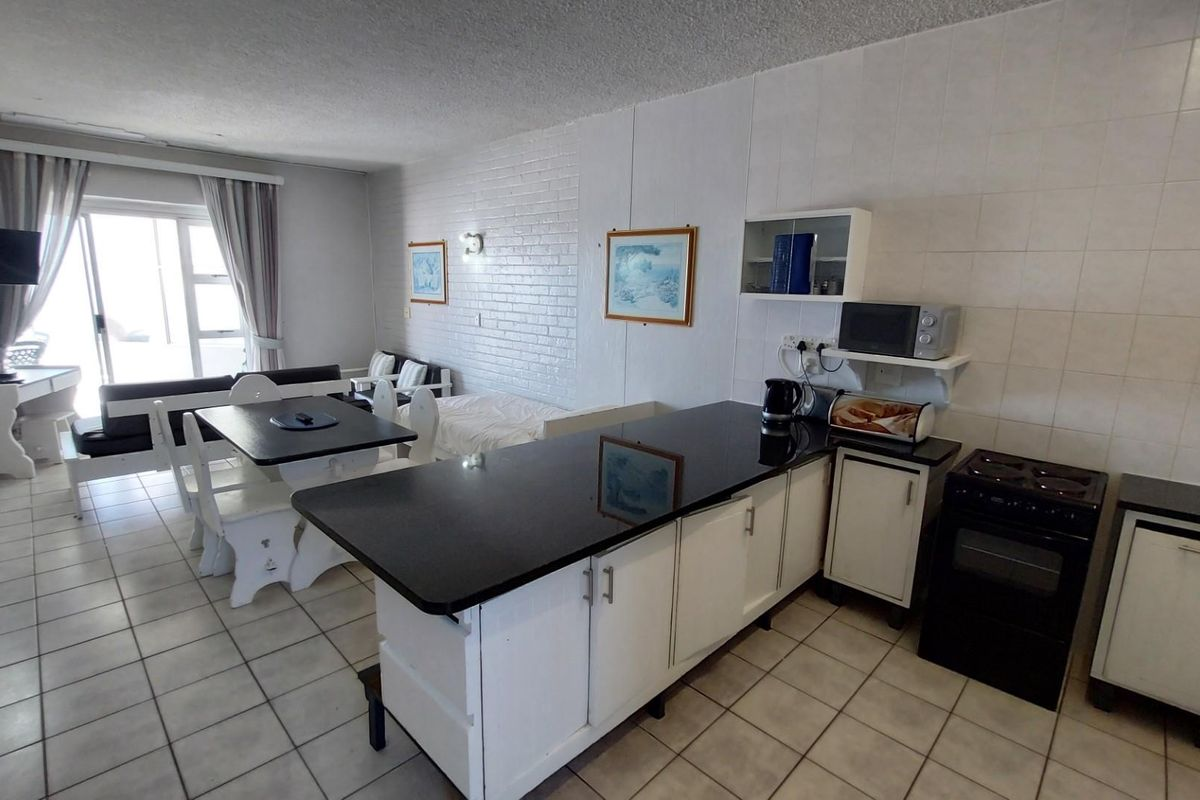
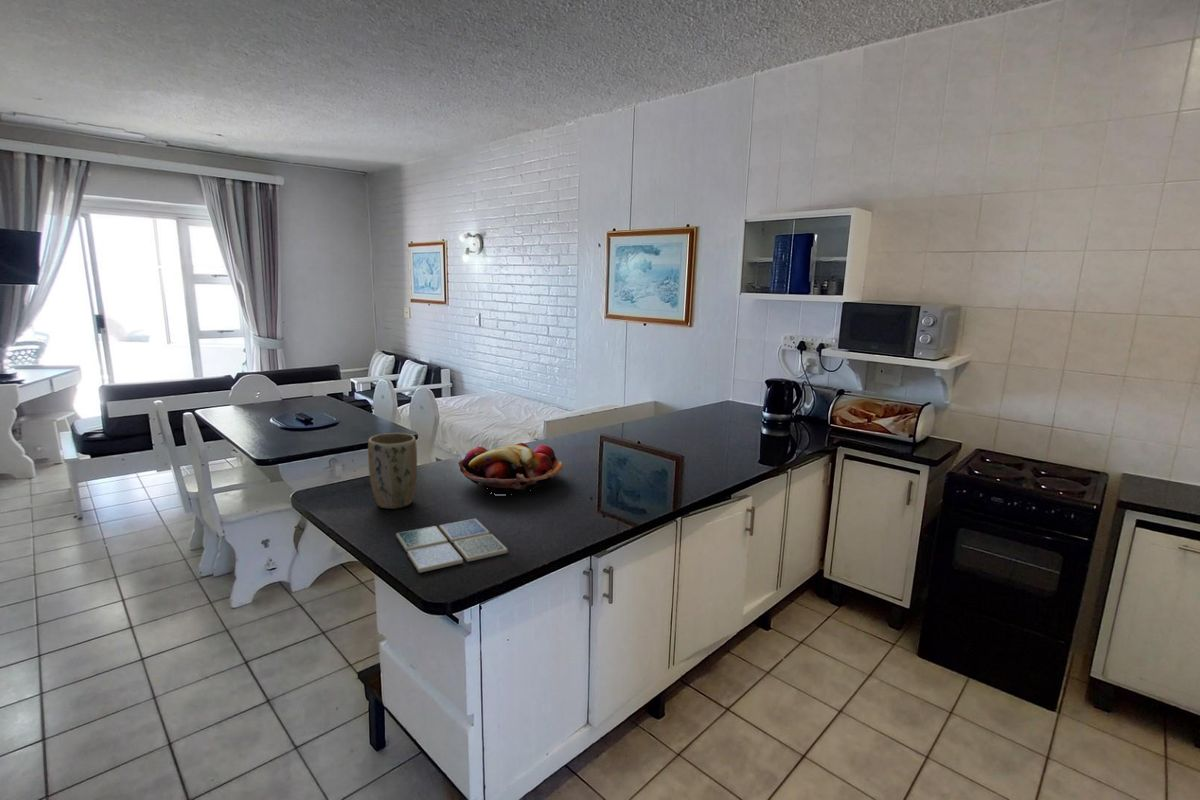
+ plant pot (393, 470)
+ drink coaster (451, 542)
+ fruit basket (512, 464)
